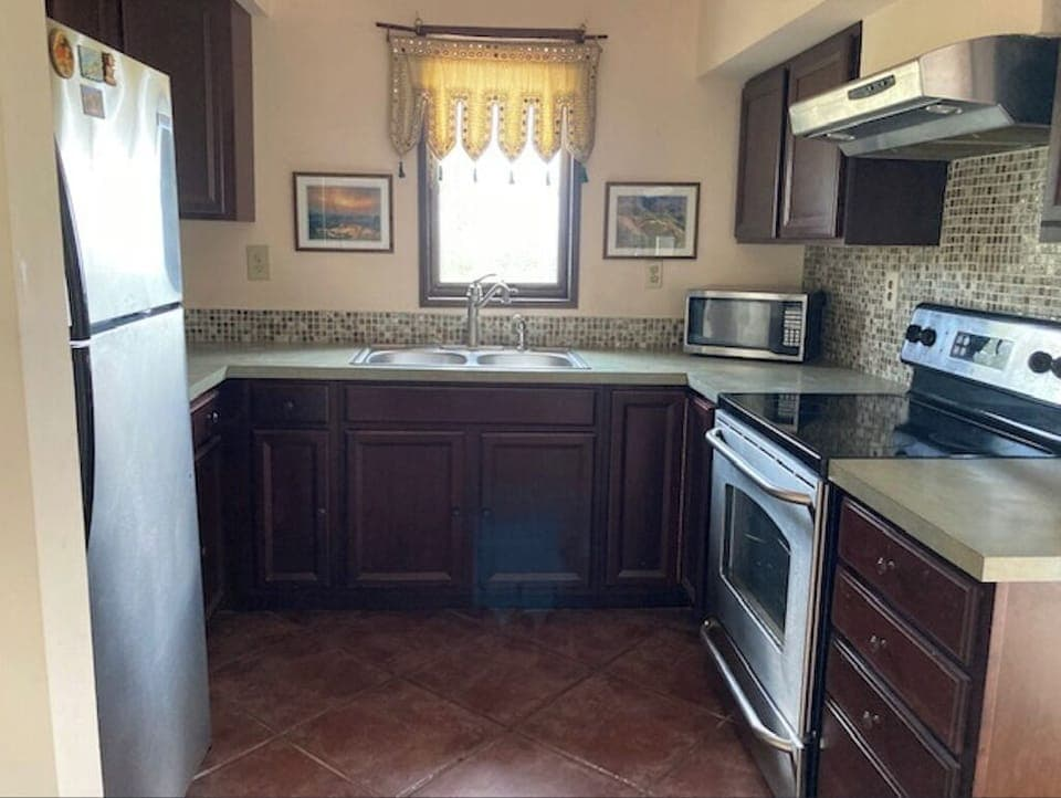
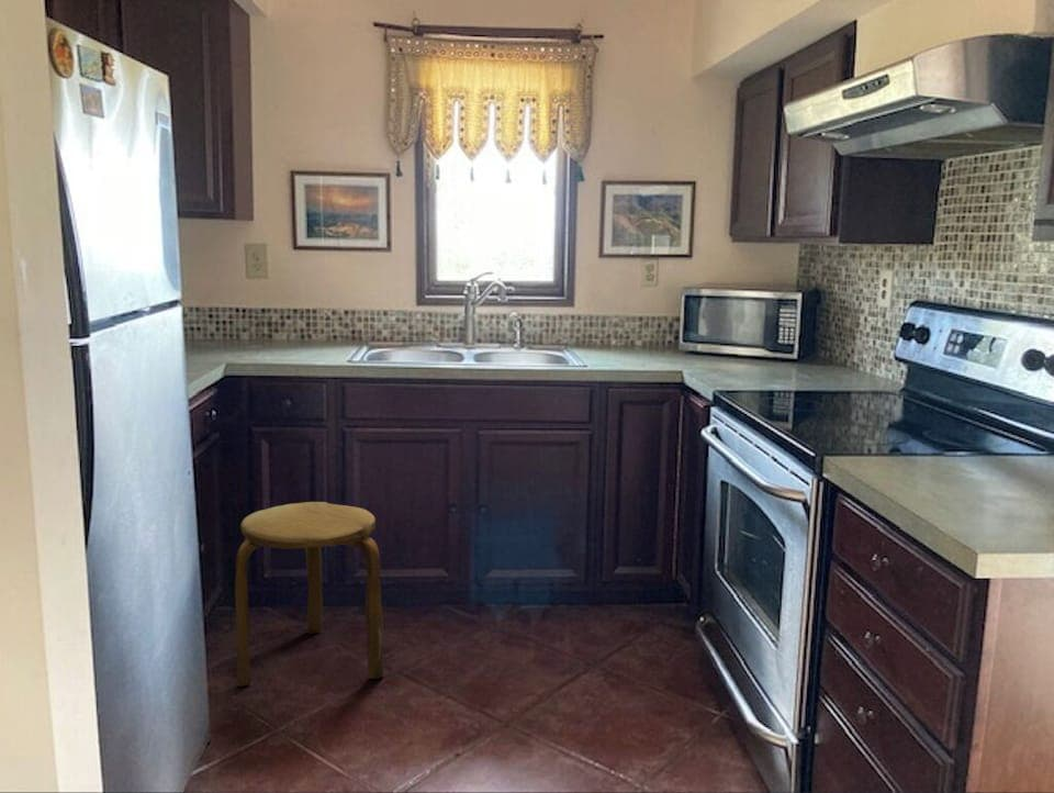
+ stool (312, 589)
